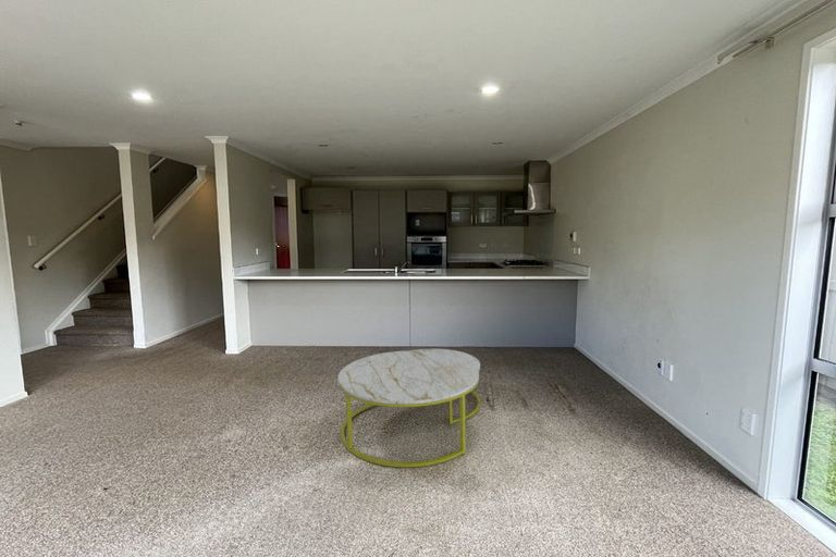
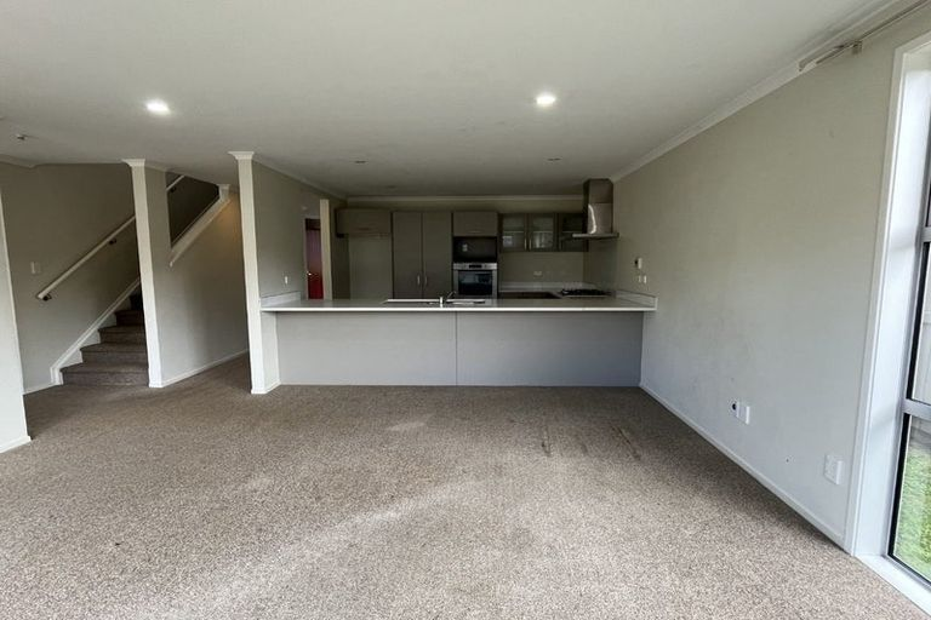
- coffee table (415, 389)
